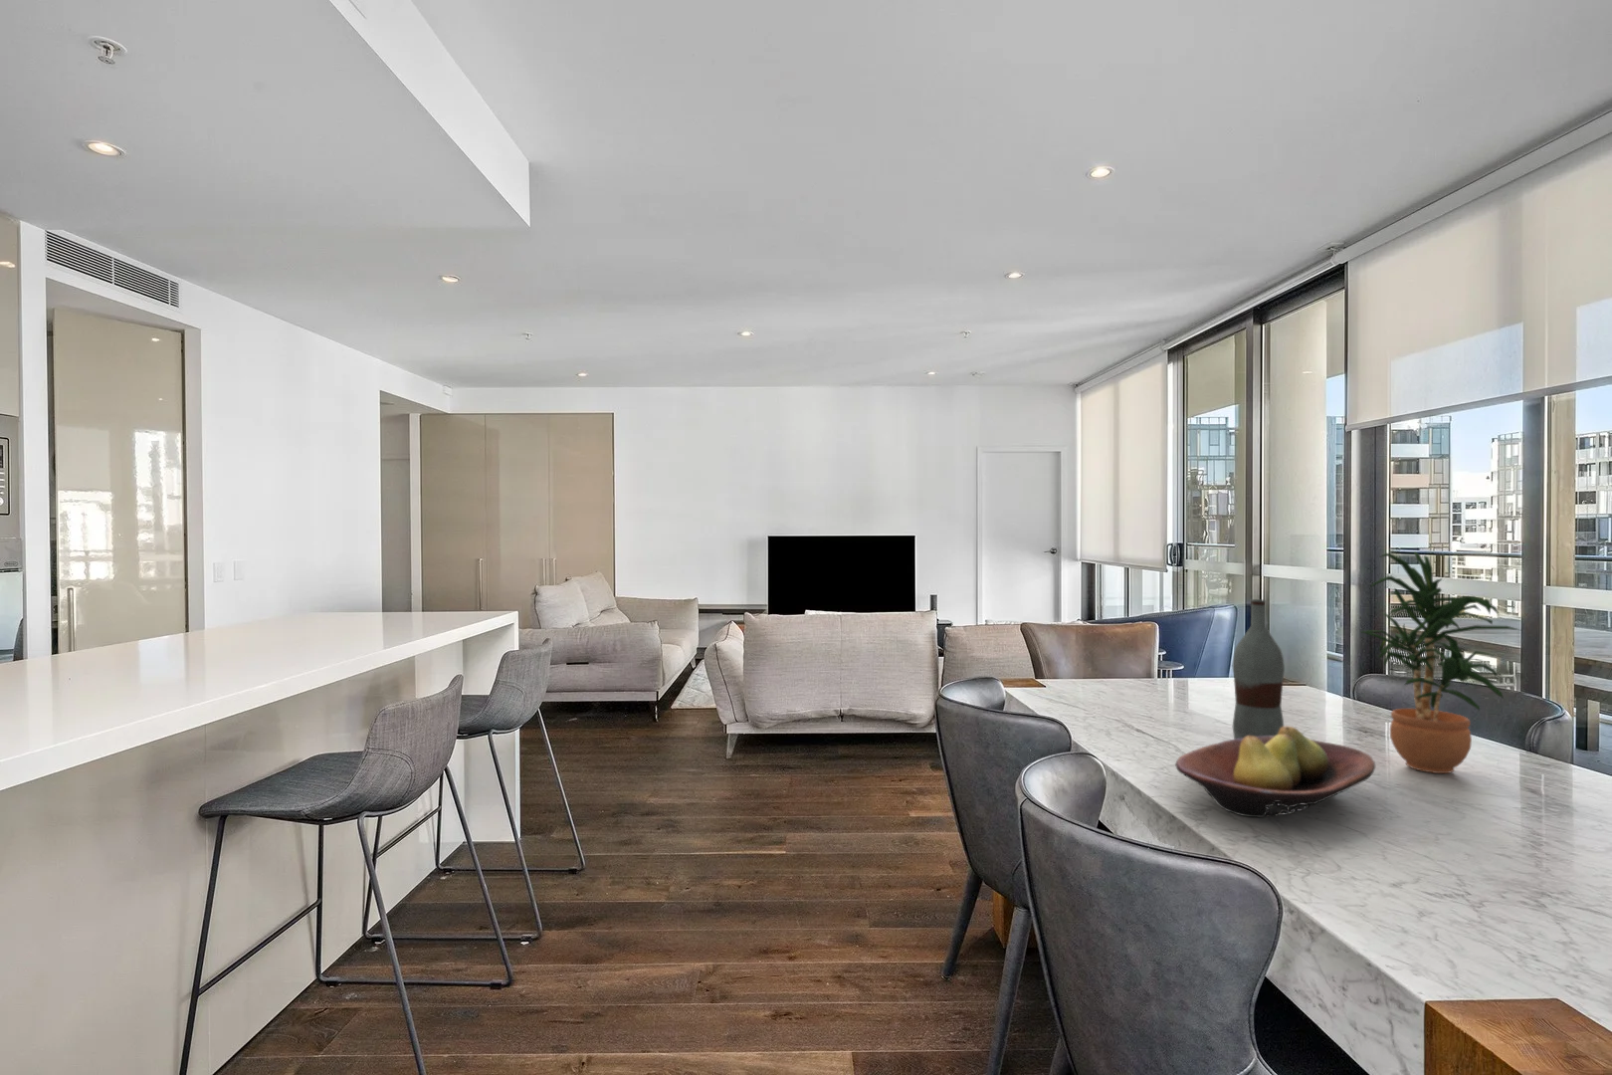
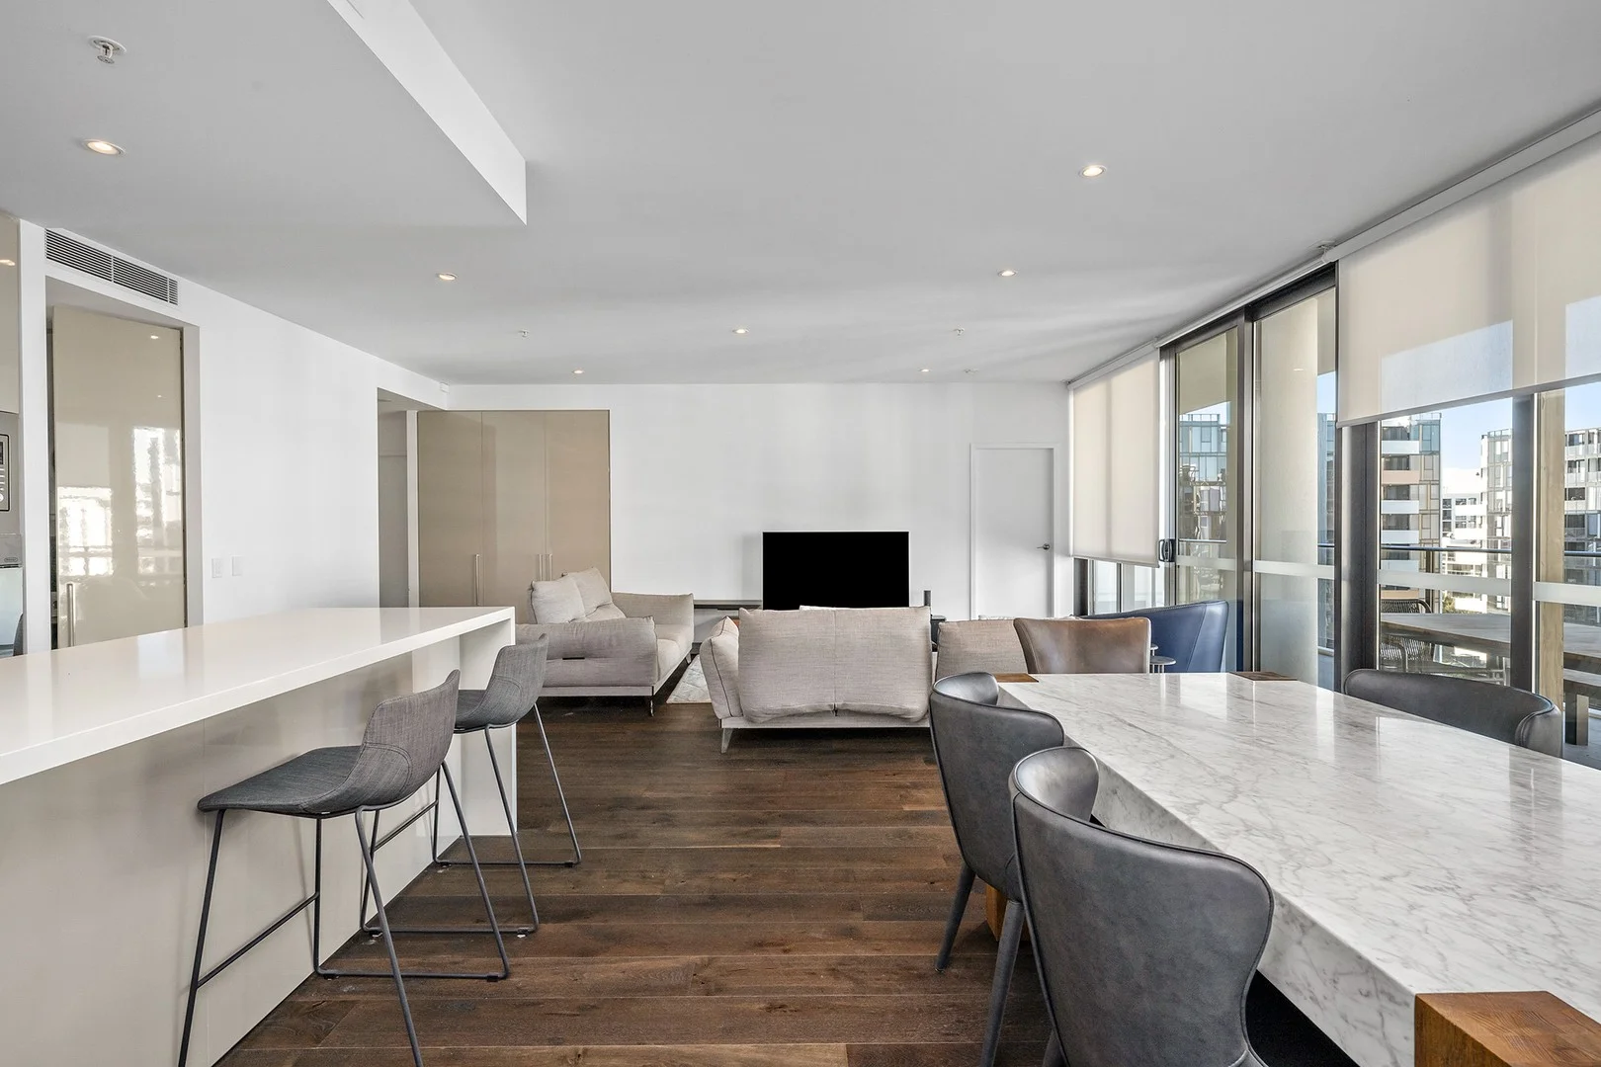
- potted plant (1439, 657)
- fruit bowl (1275, 763)
- bottle (1258, 674)
